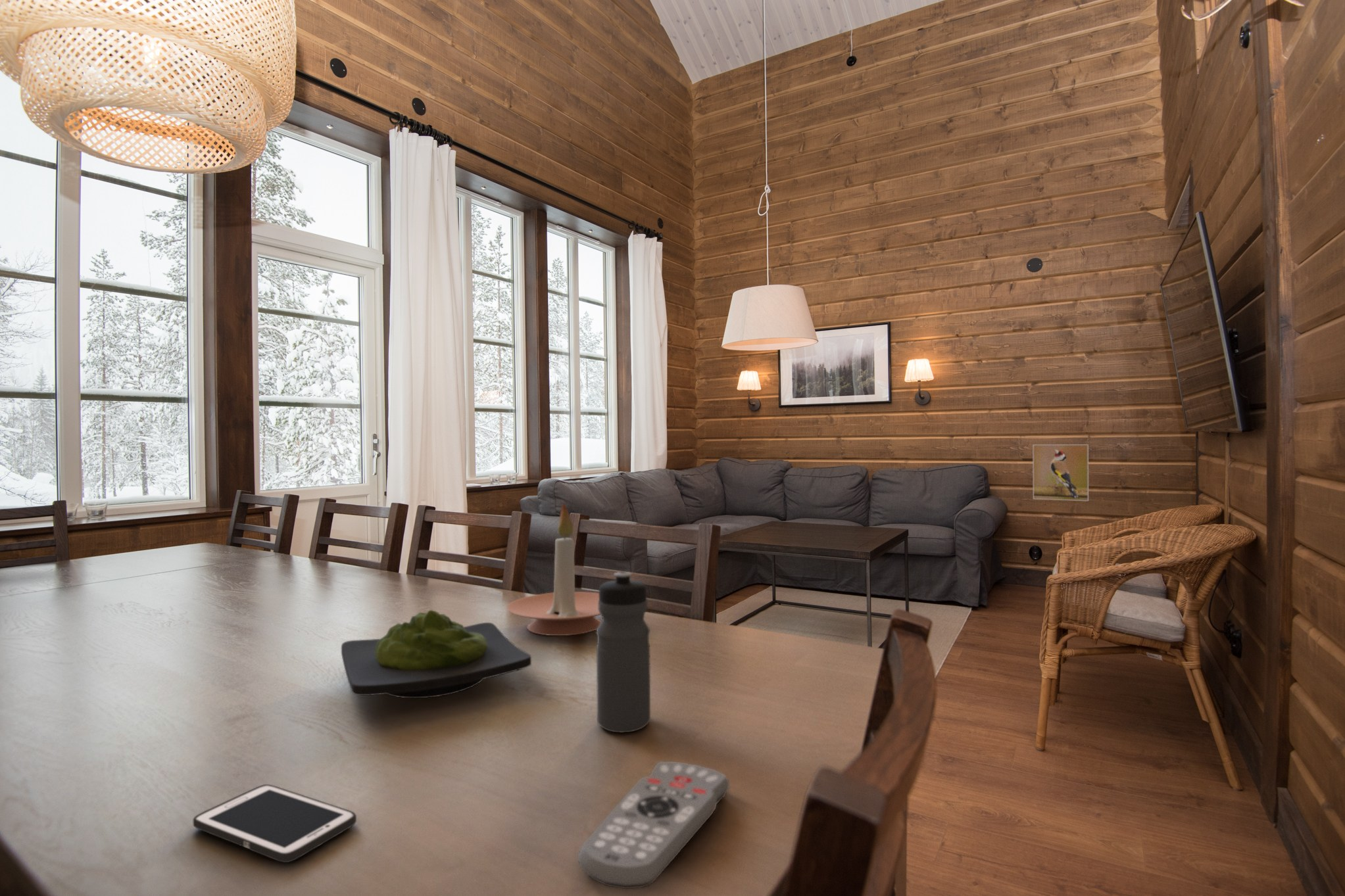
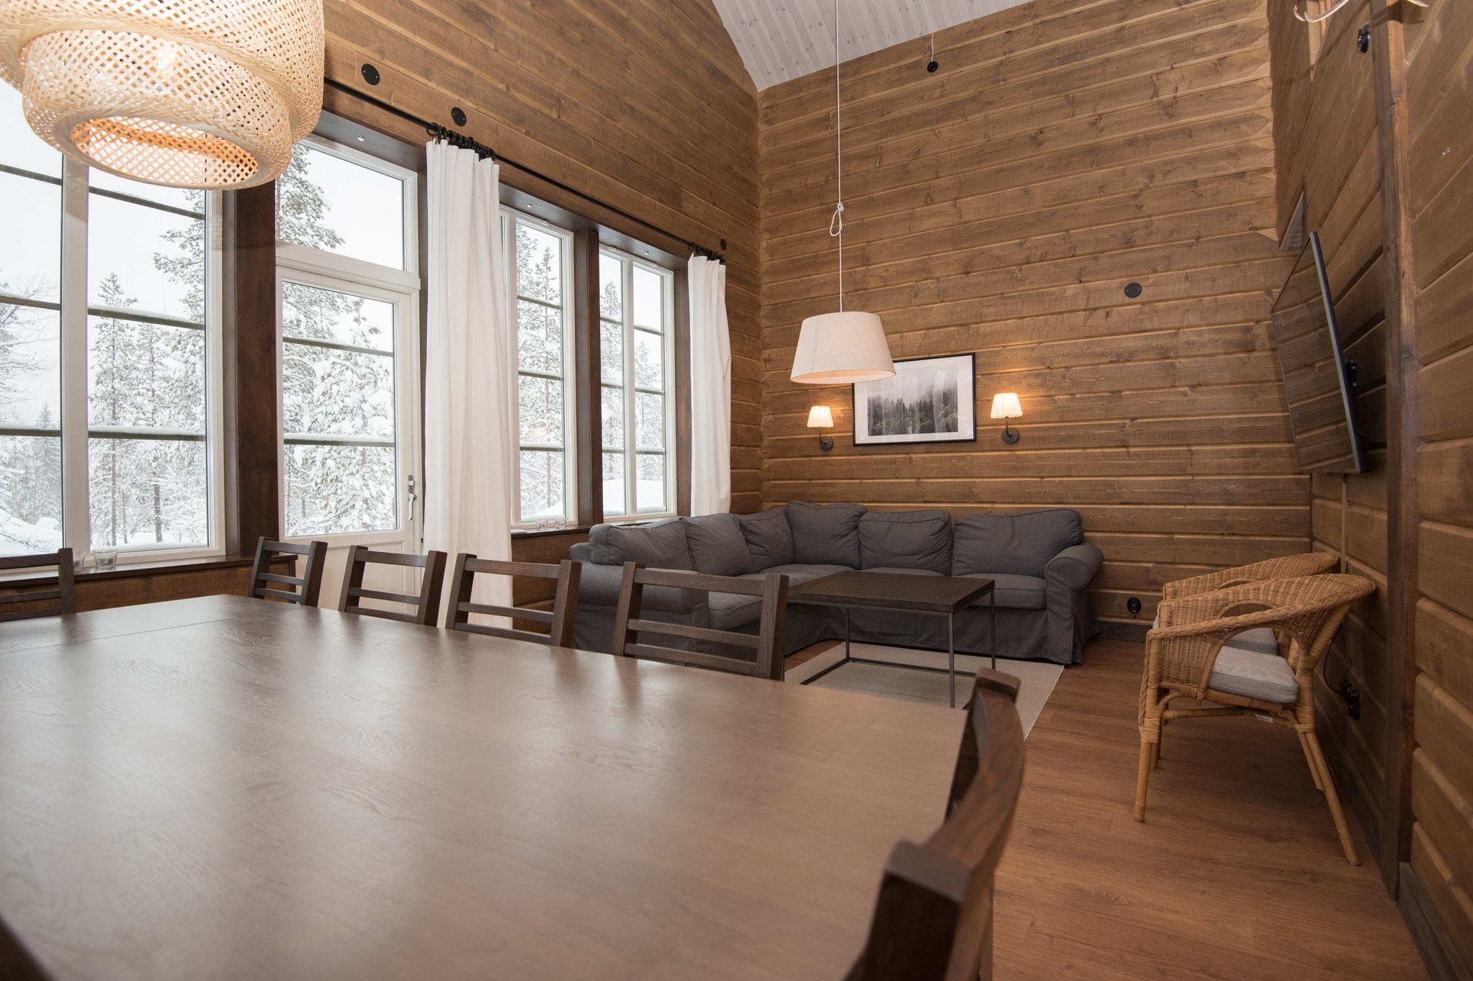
- remote control (656, 818)
- candle holder (564, 564)
- wasabi (433, 644)
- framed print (1060, 472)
- water bottle (623, 648)
- cell phone (275, 820)
